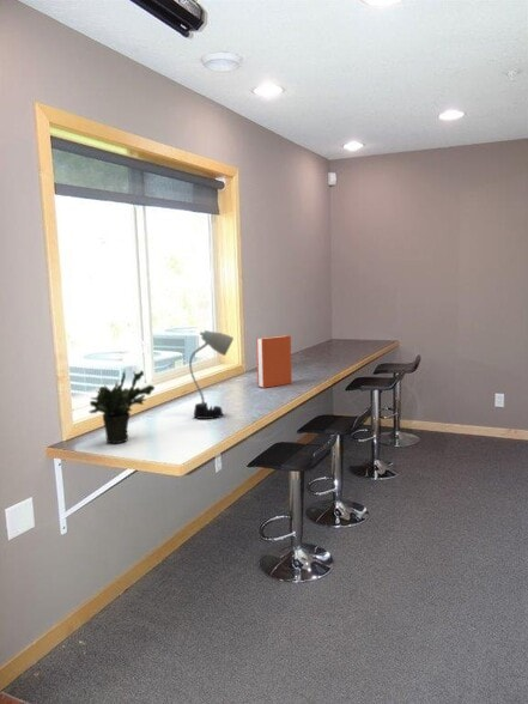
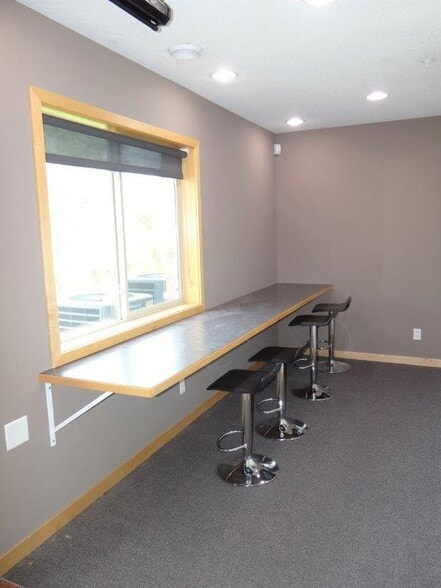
- desk lamp (194, 377)
- book (274, 360)
- potted plant (127, 402)
